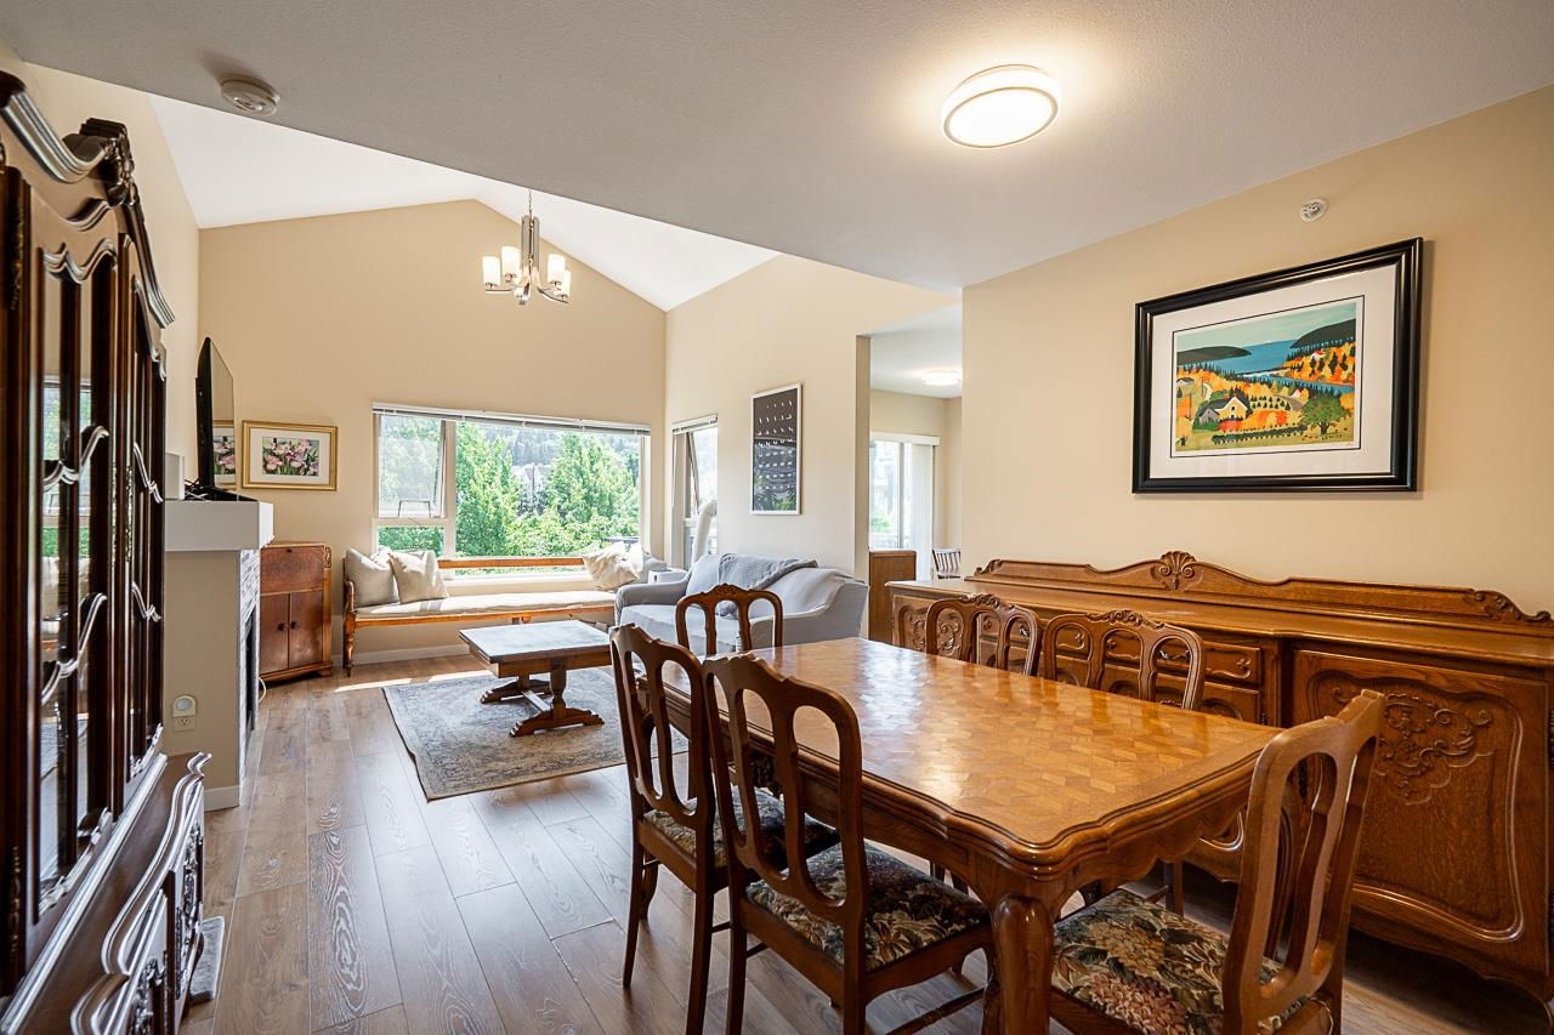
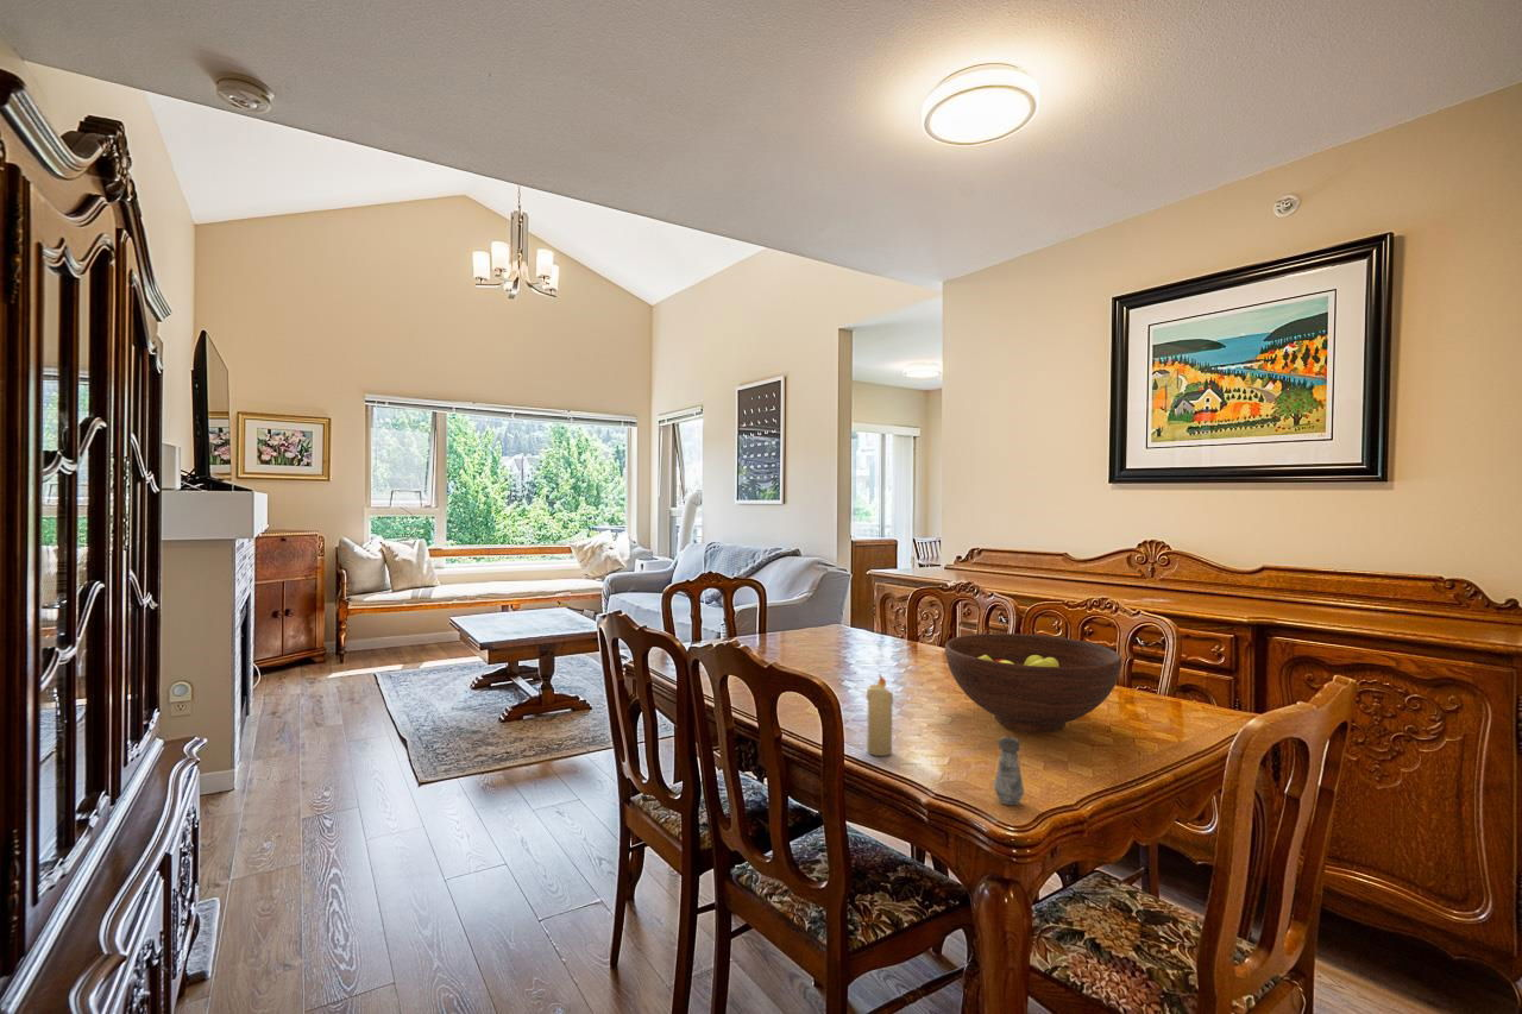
+ fruit bowl (1029, 686)
+ candle (879, 712)
+ salt shaker (1008, 769)
